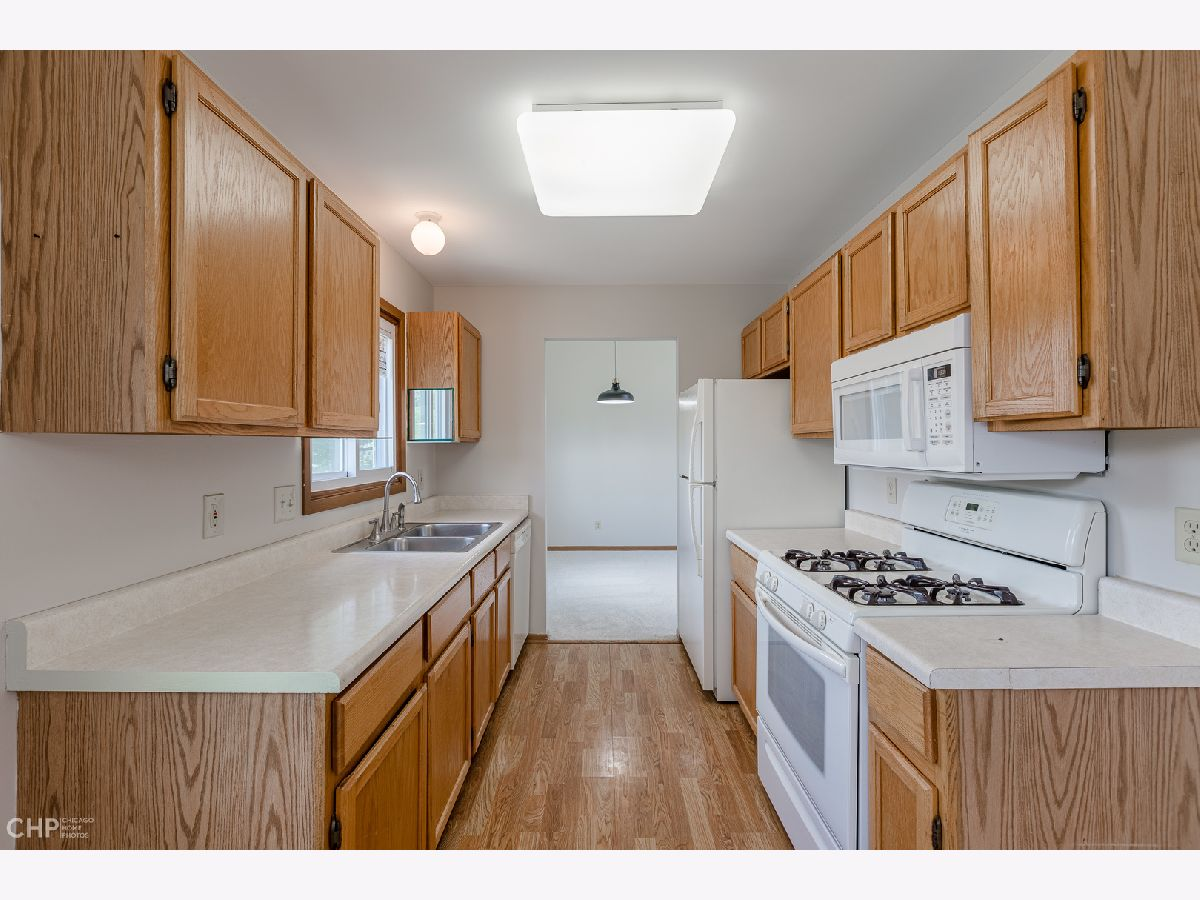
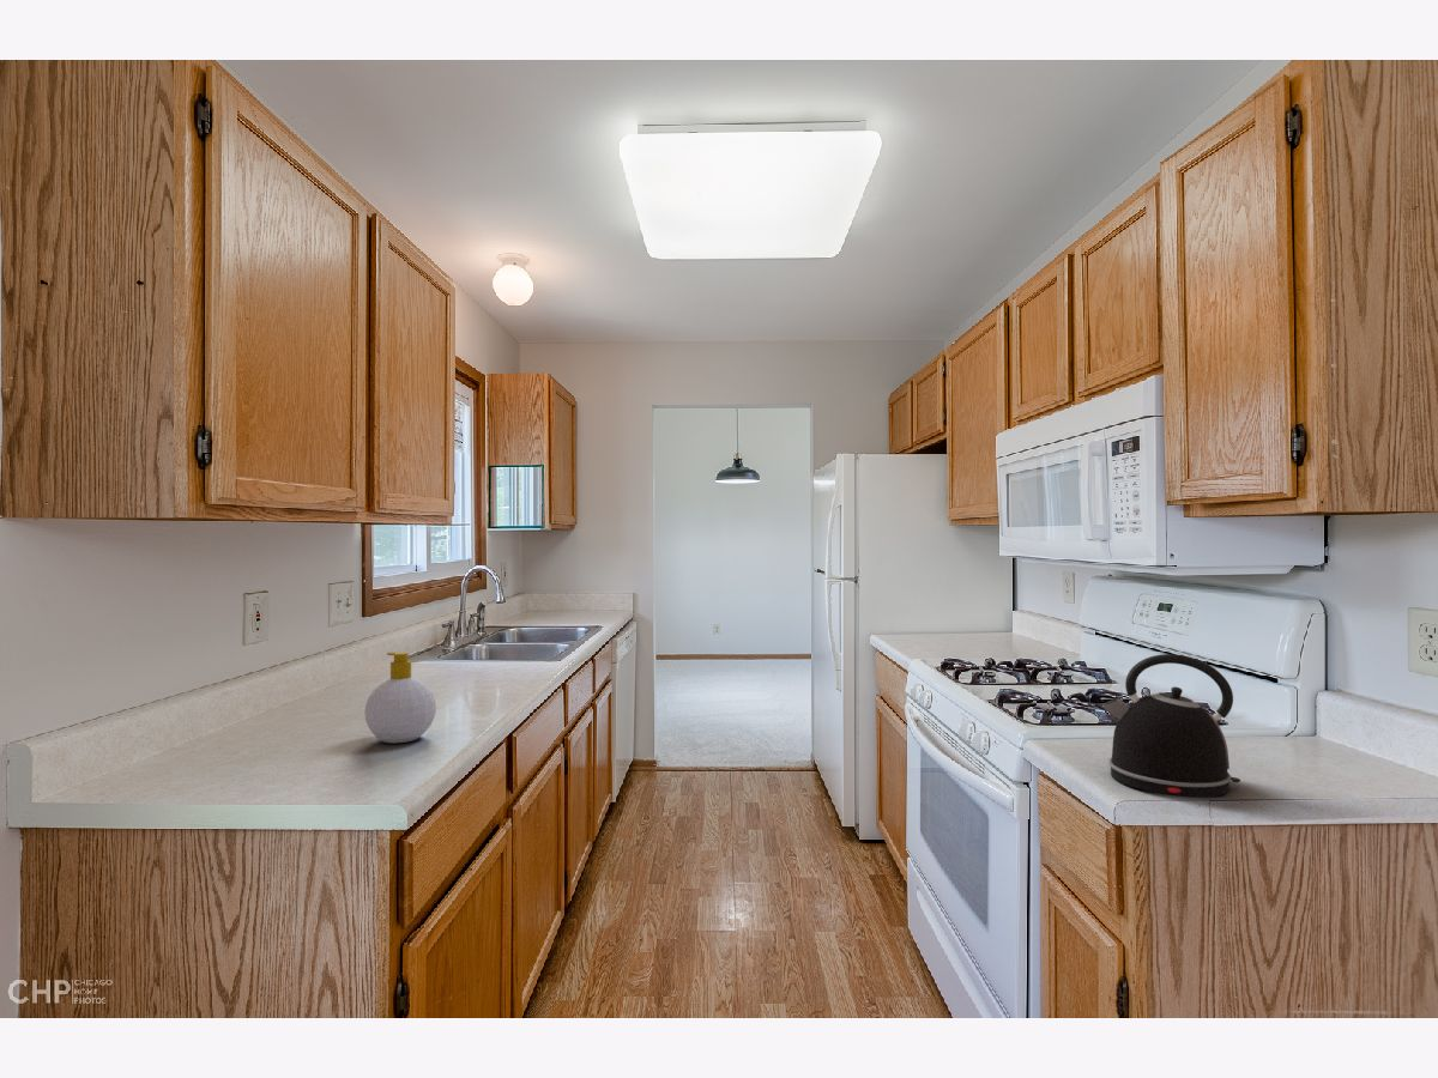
+ kettle (1168, 716)
+ soap bottle (400, 696)
